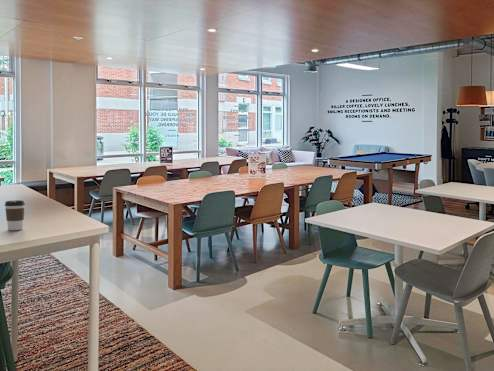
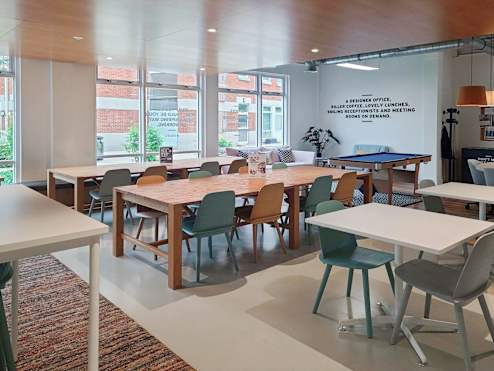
- coffee cup (15, 215)
